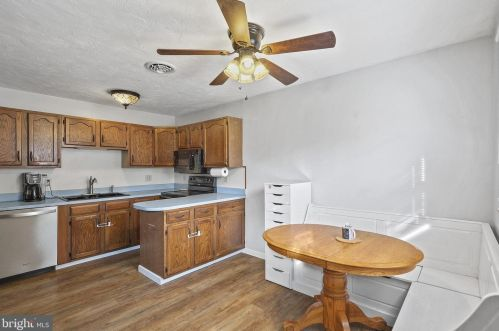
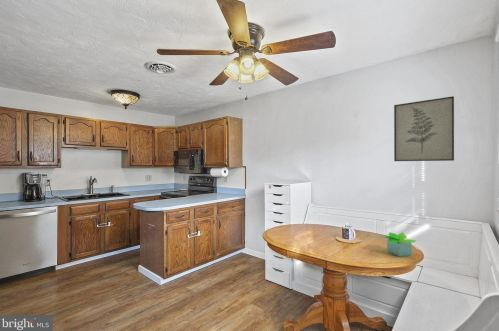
+ potted plant (397, 243)
+ wall art (422, 131)
